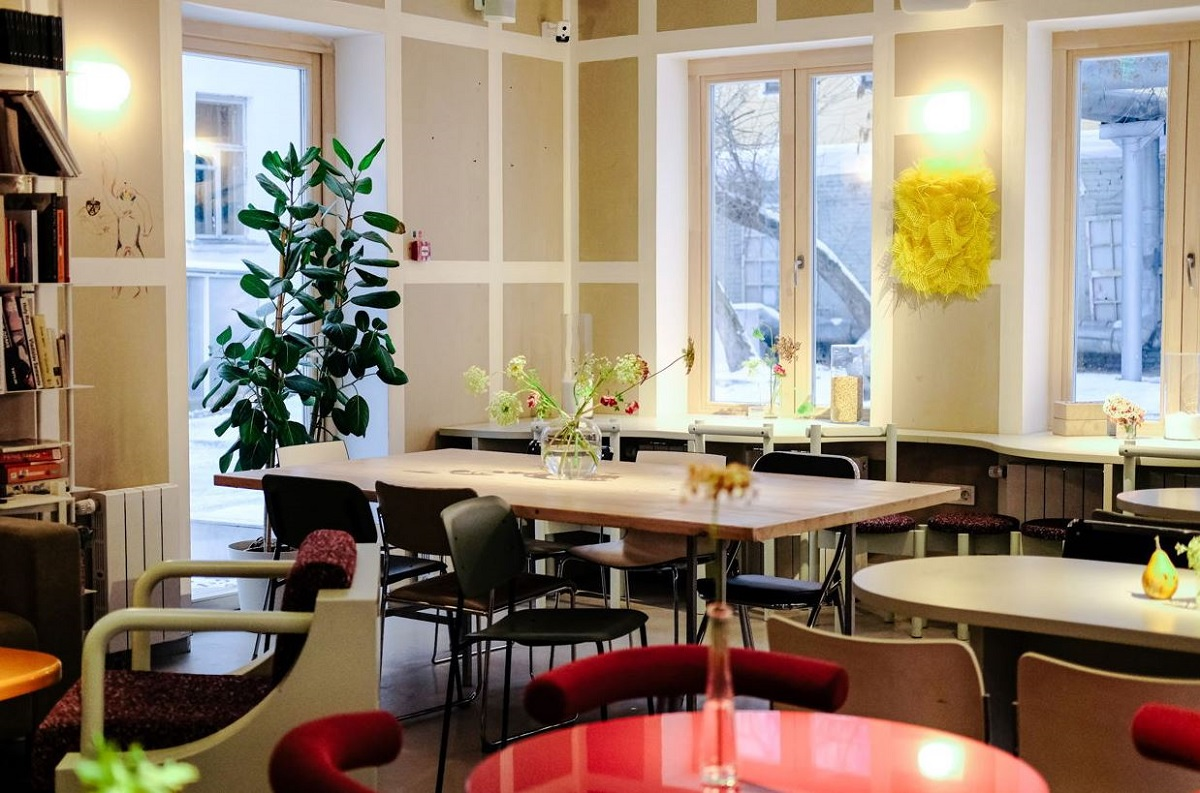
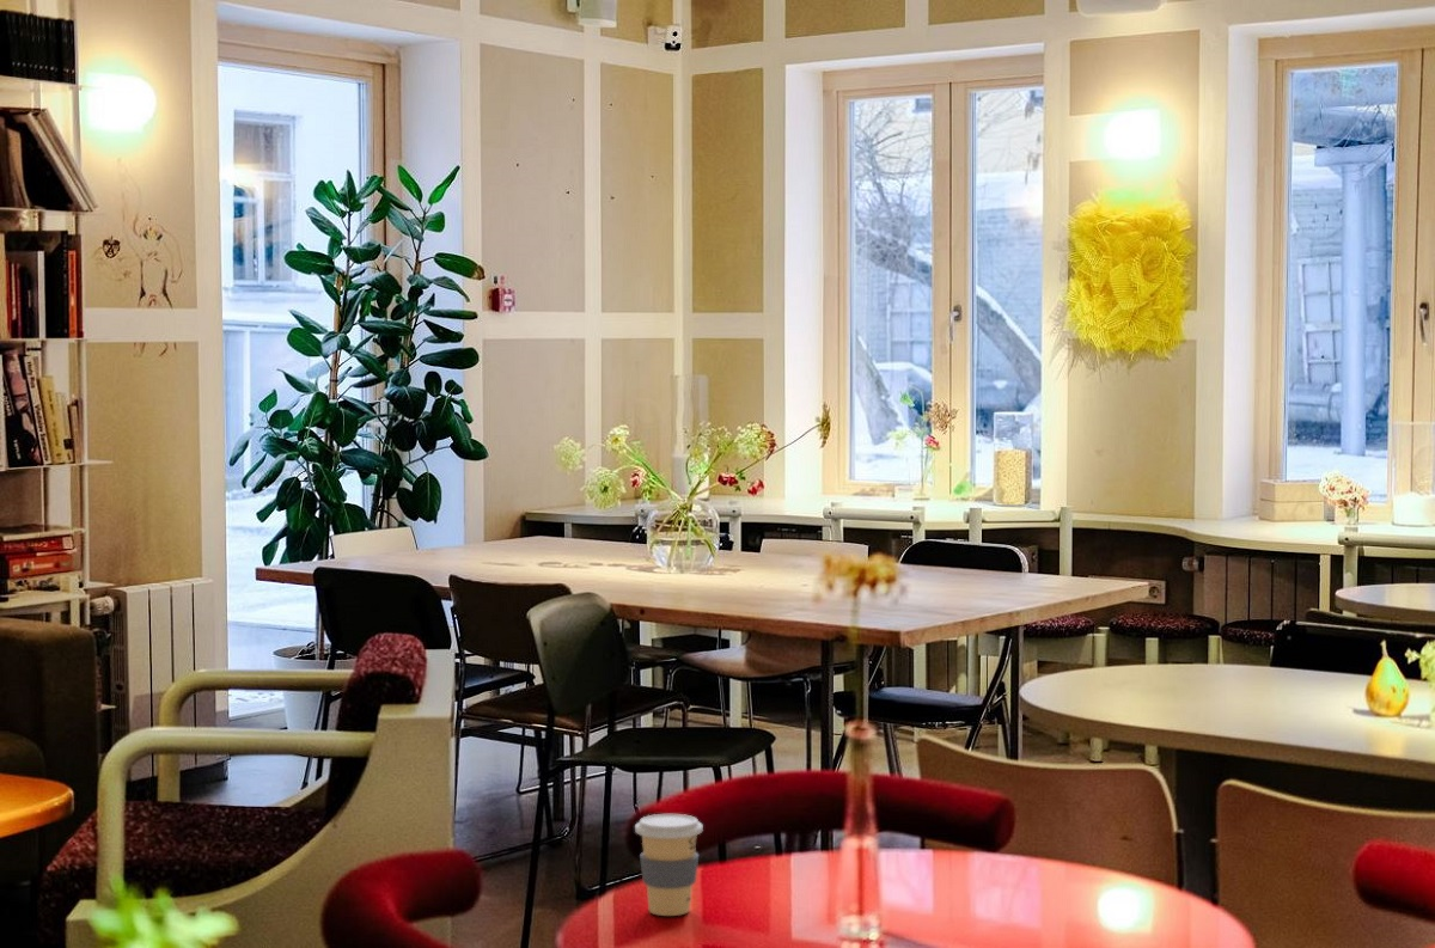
+ coffee cup (668, 864)
